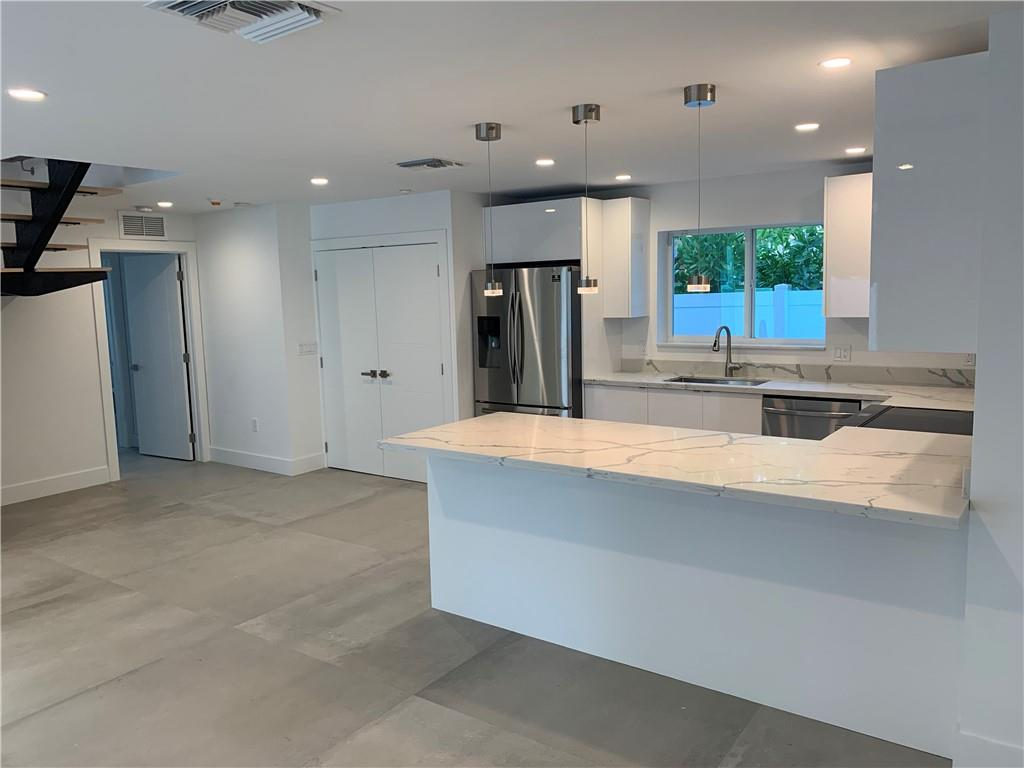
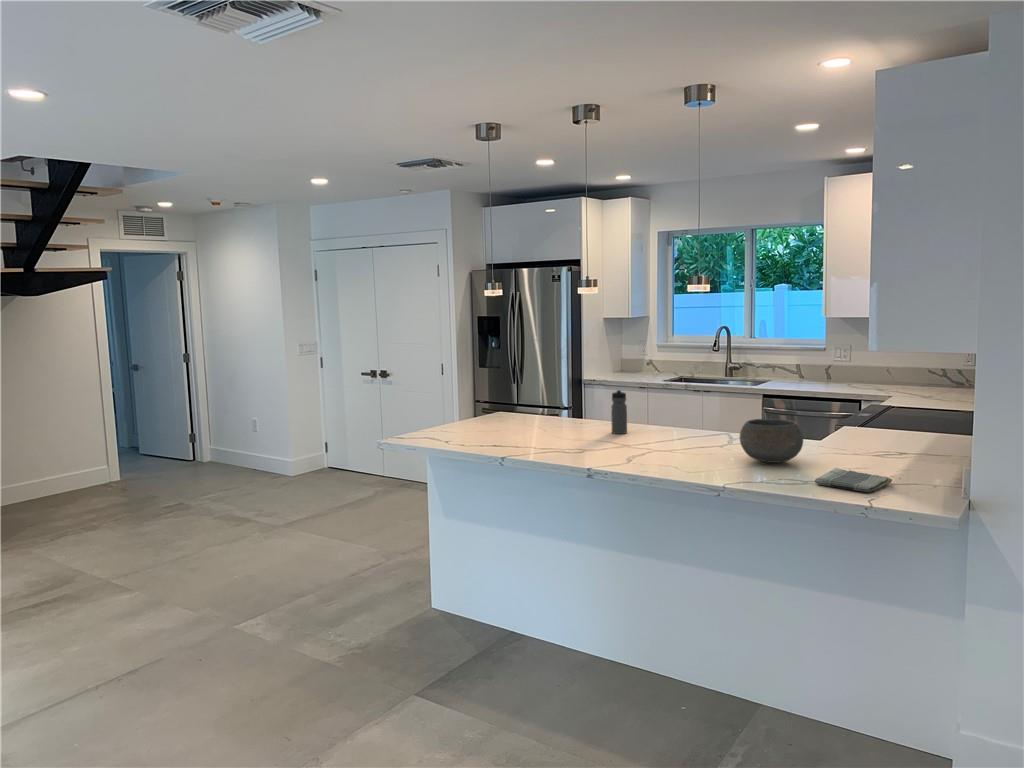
+ dish towel (853, 479)
+ water bottle (619, 411)
+ bowl (770, 441)
